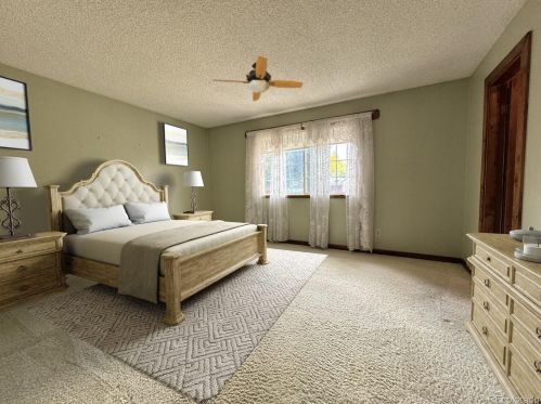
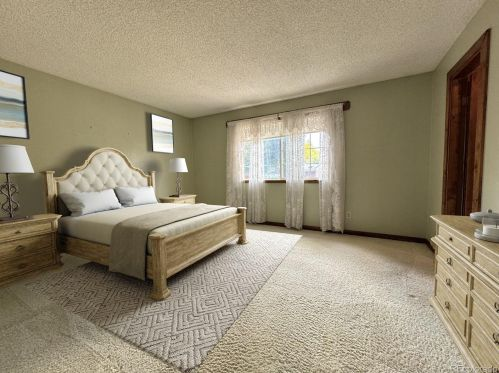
- ceiling fan (258, 79)
